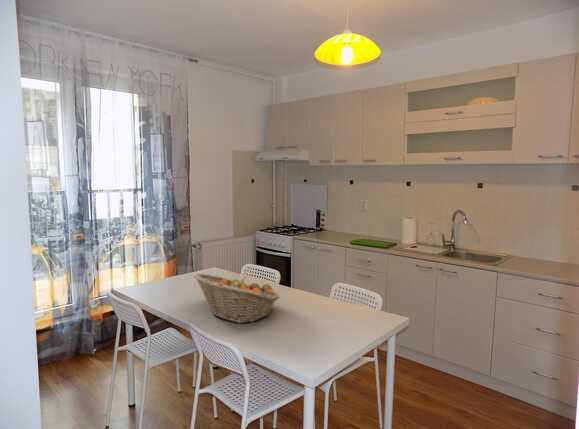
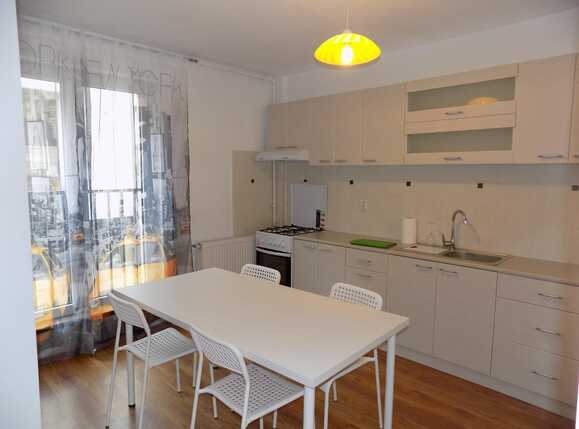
- fruit basket (236, 293)
